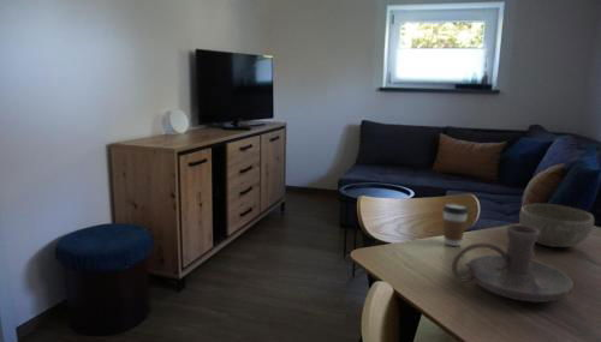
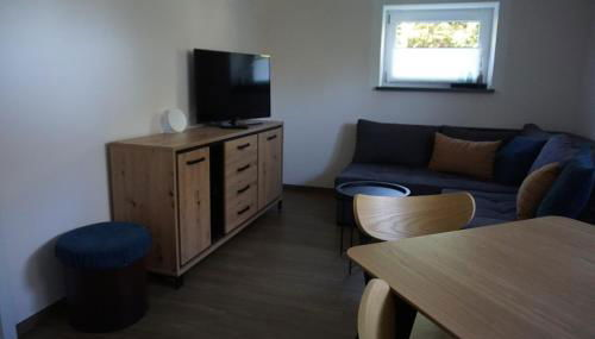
- bowl (554, 227)
- coffee cup (453, 224)
- candle holder (508, 259)
